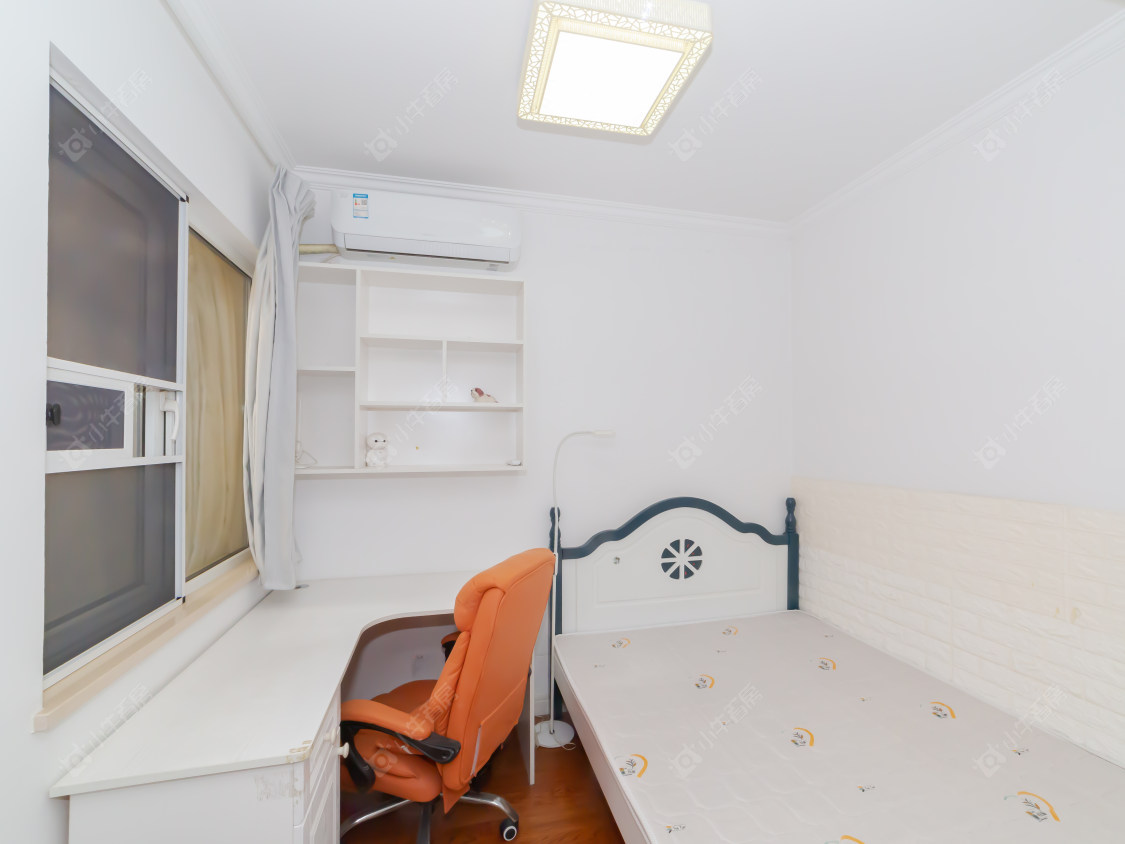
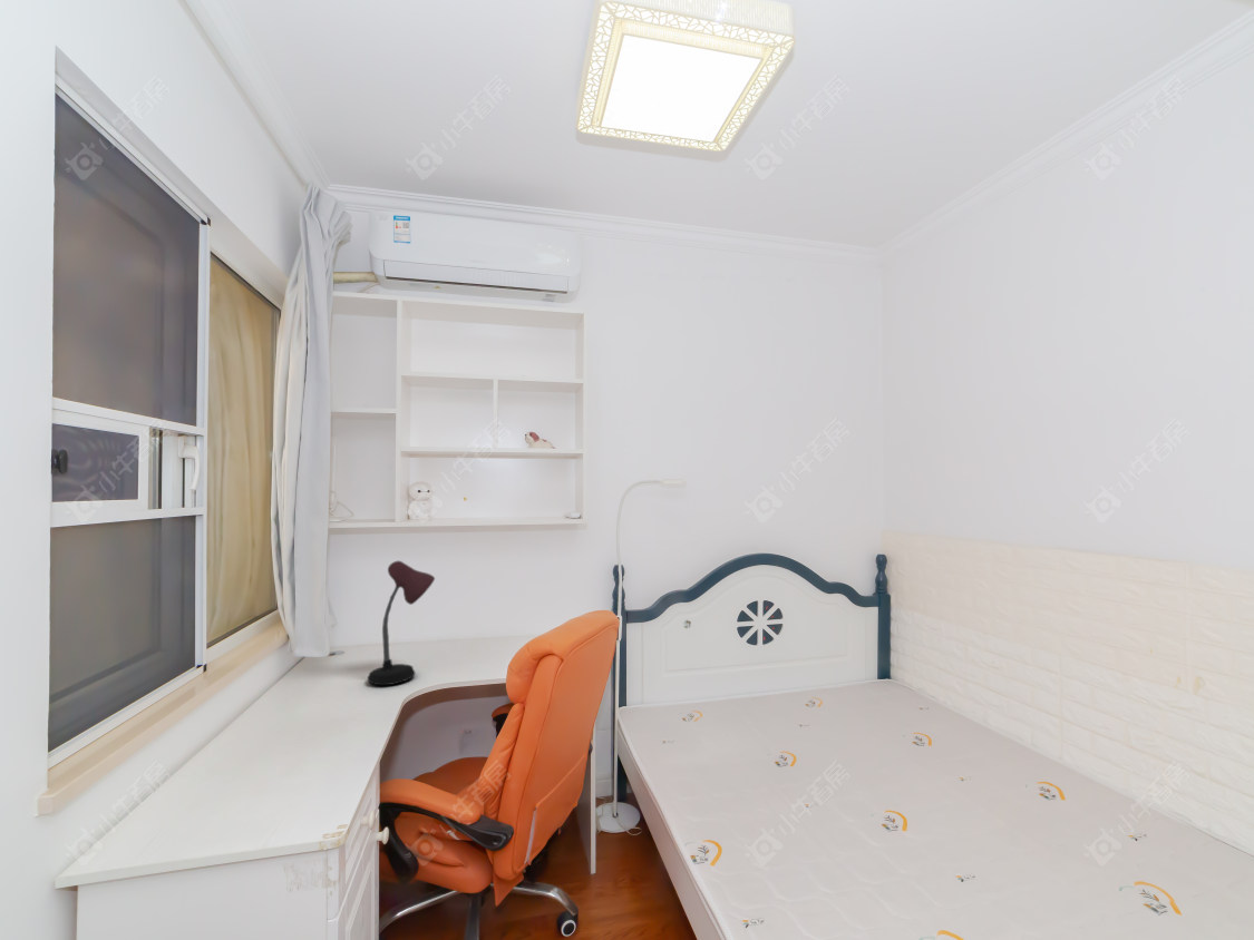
+ desk lamp (388, 617)
